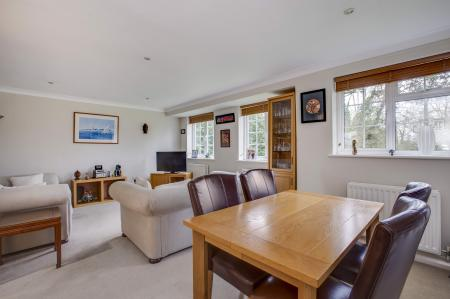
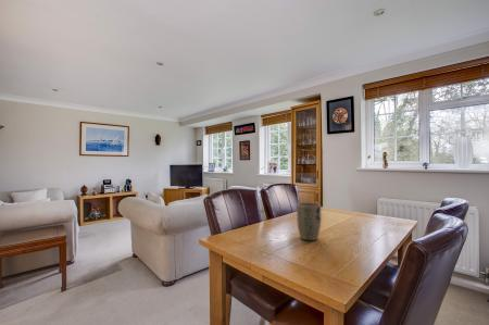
+ plant pot (309, 221)
